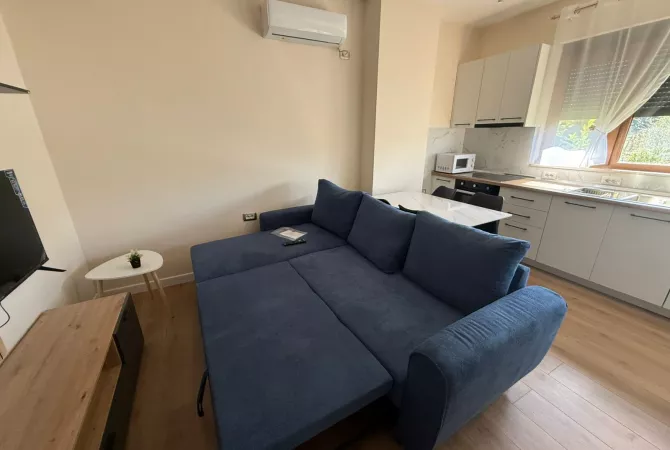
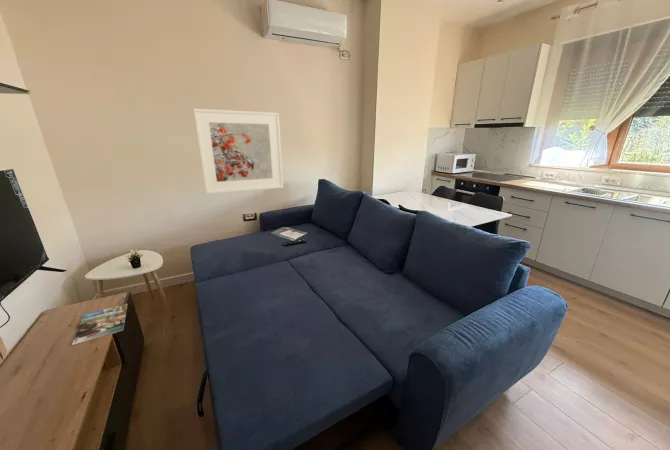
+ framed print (243, 152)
+ magazine (102, 322)
